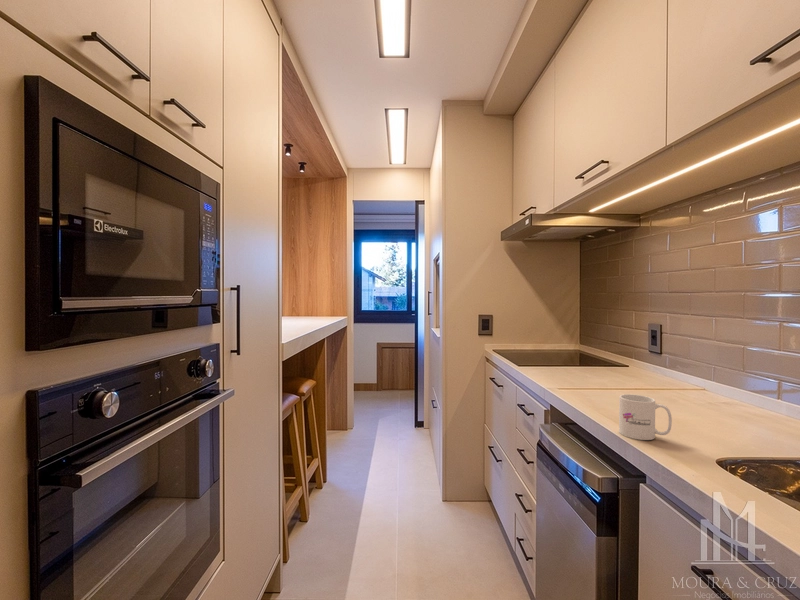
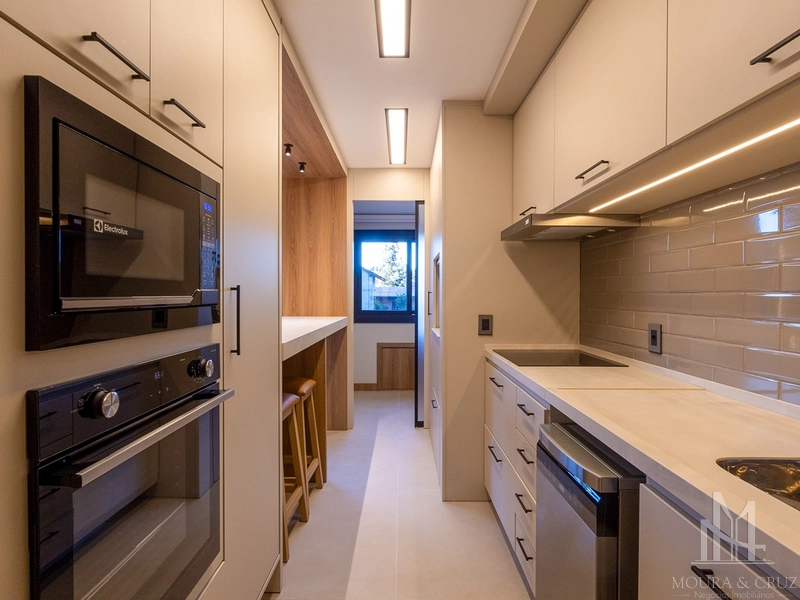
- mug (644, 417)
